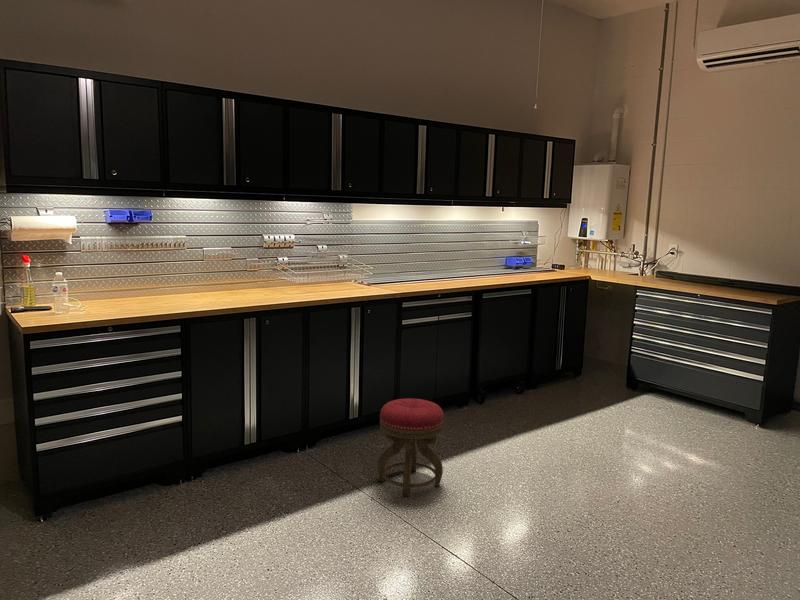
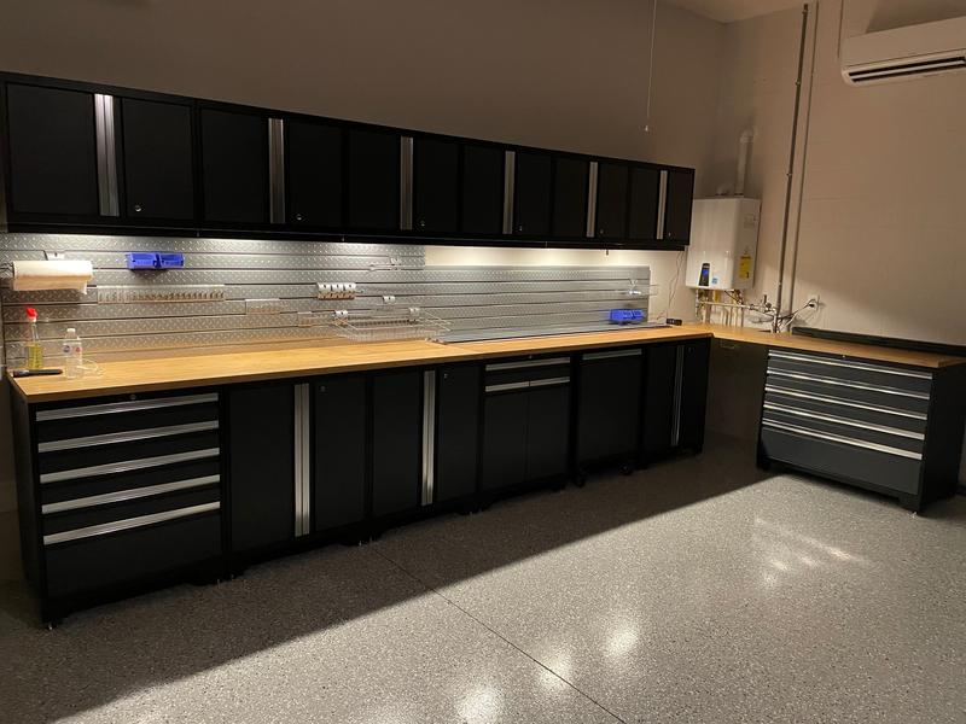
- stool (410, 444)
